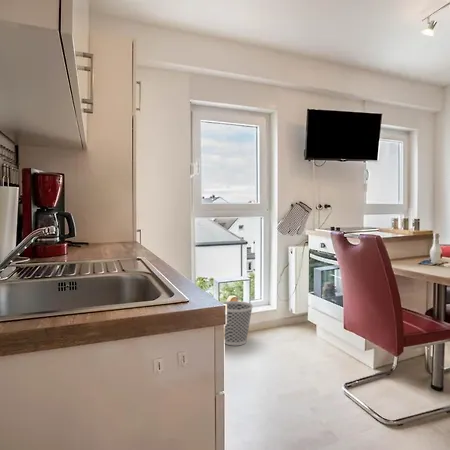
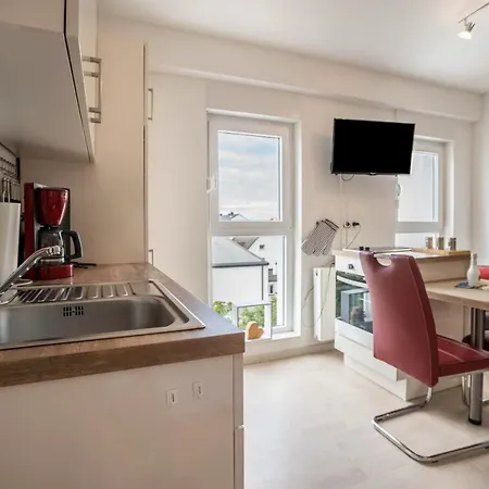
- wastebasket (234, 323)
